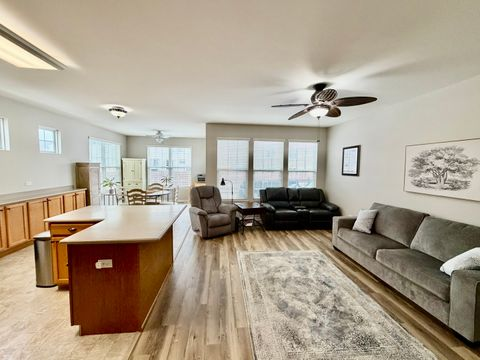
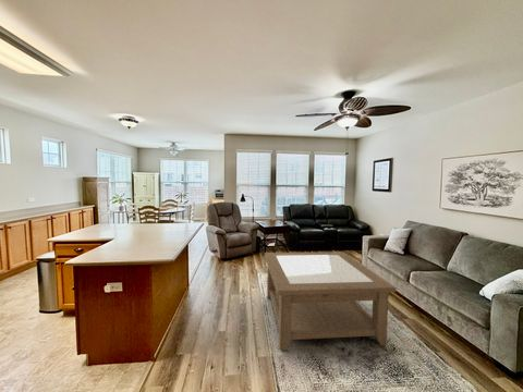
+ coffee table (317, 291)
